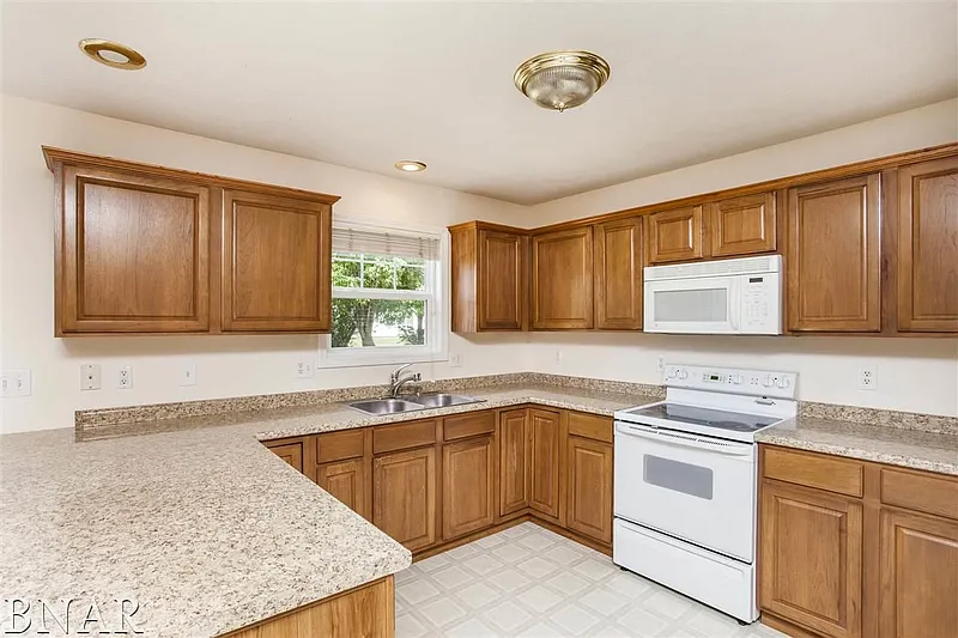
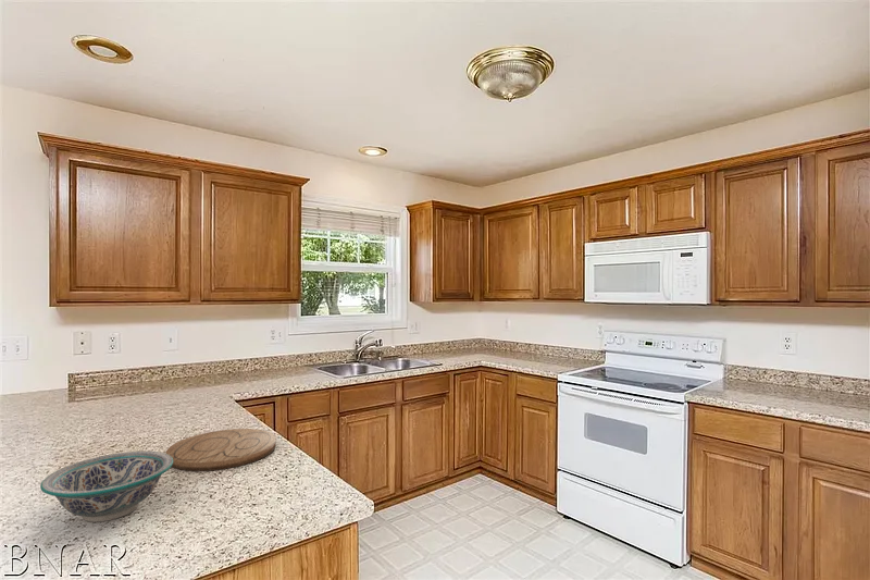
+ cutting board (223, 447)
+ bowl (111, 490)
